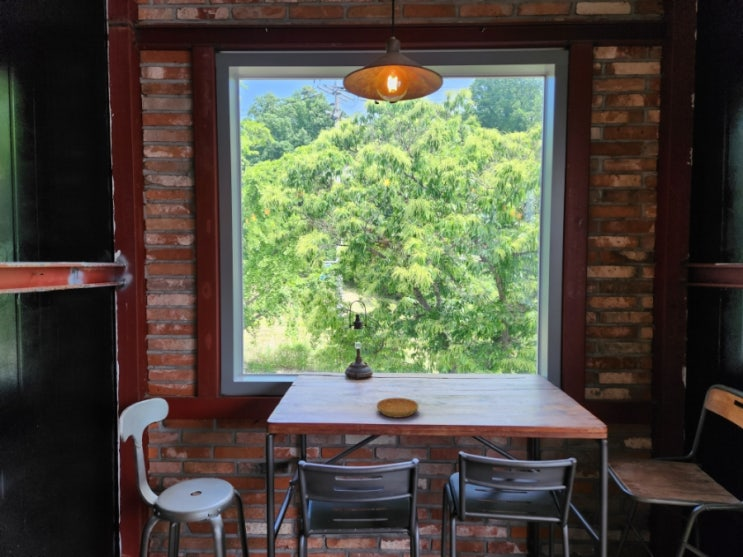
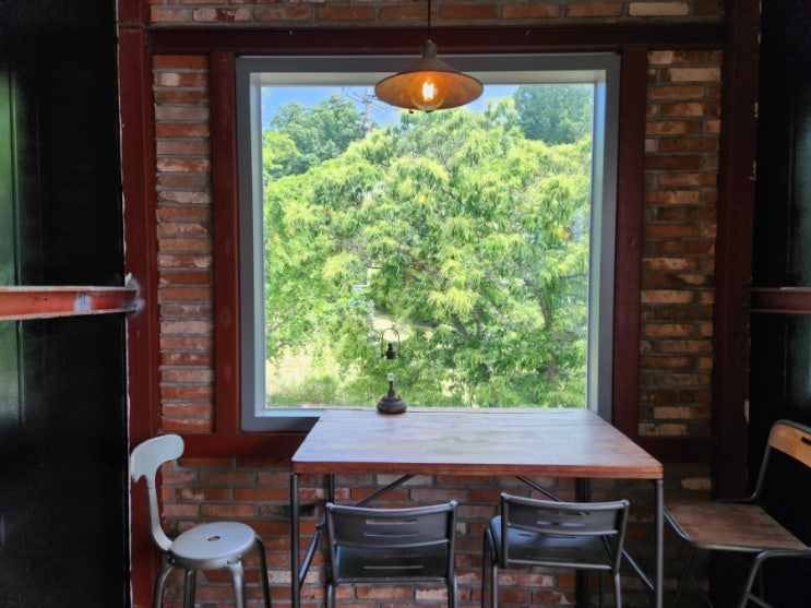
- saucer (397, 407)
